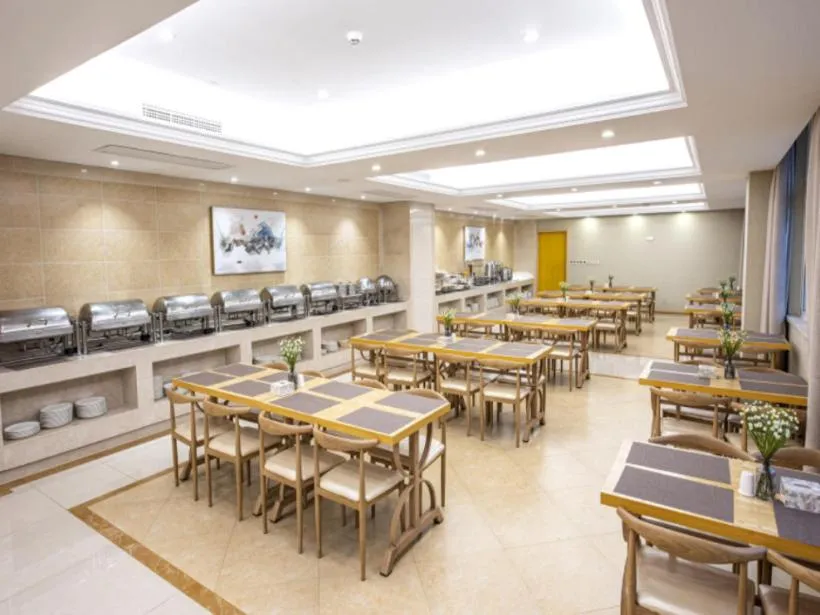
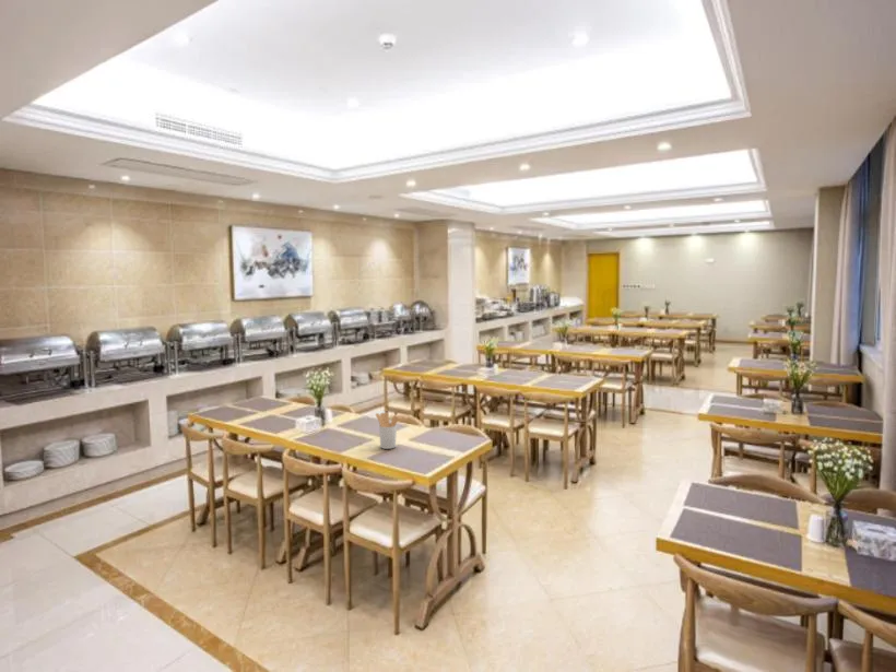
+ utensil holder (386, 429)
